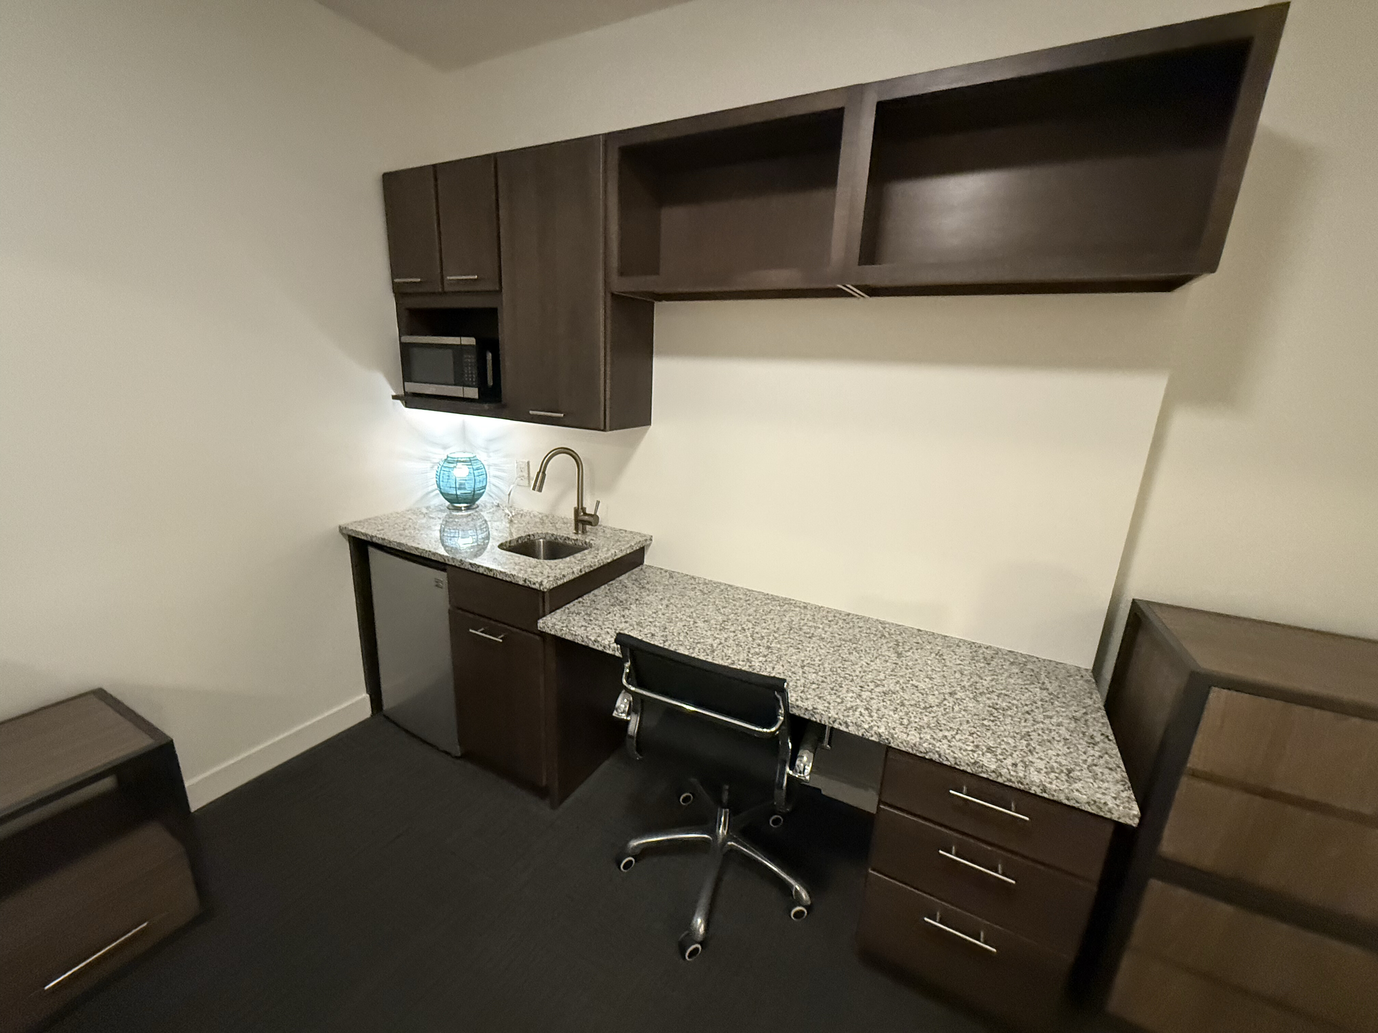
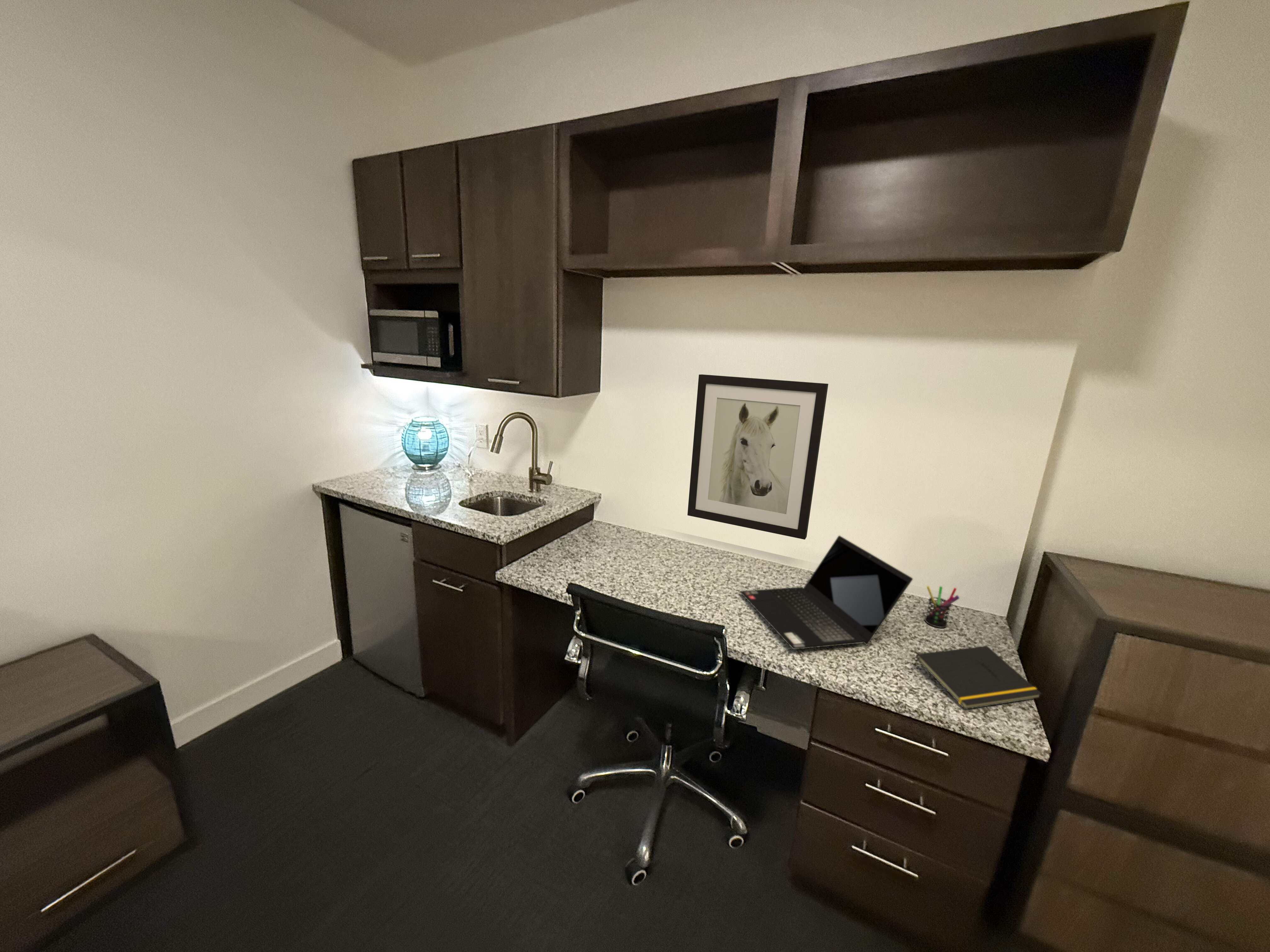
+ laptop computer (818, 587)
+ wall art (752, 455)
+ pen holder (941, 604)
+ notepad (976, 675)
